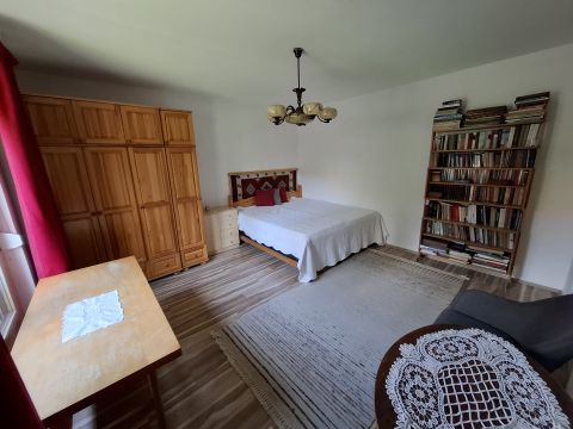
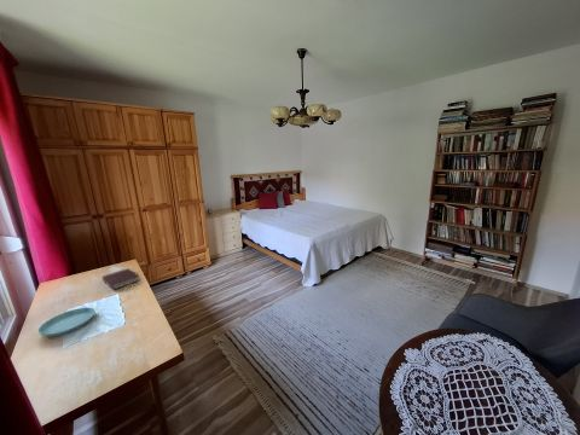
+ saucer (69, 321)
+ book (121, 278)
